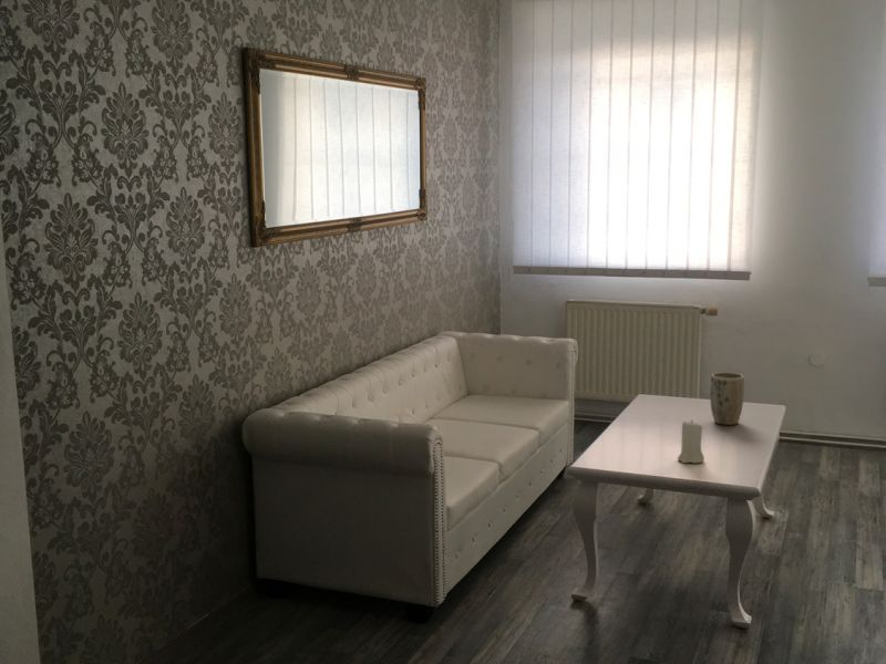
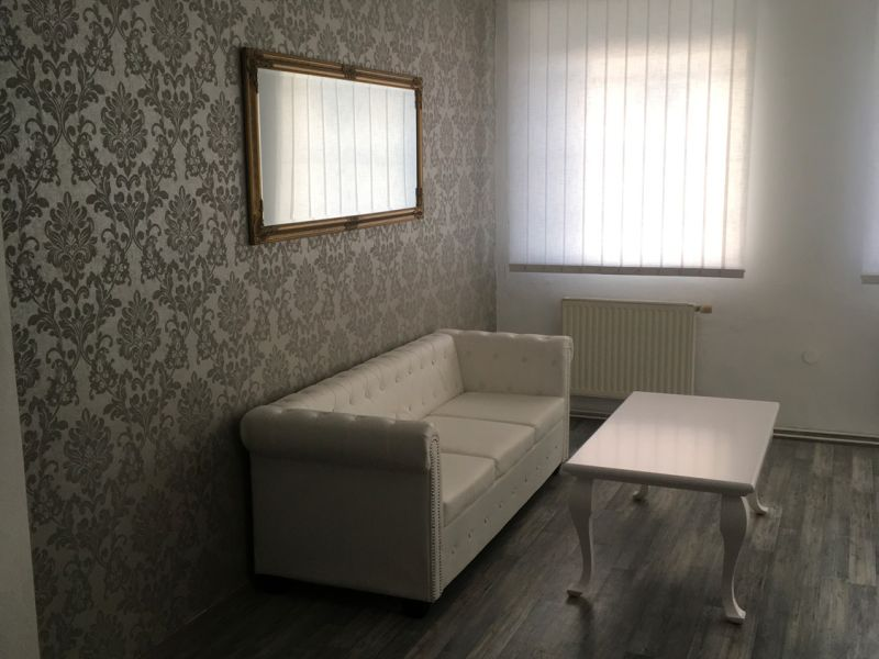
- plant pot (727, 398)
- candle (691, 439)
